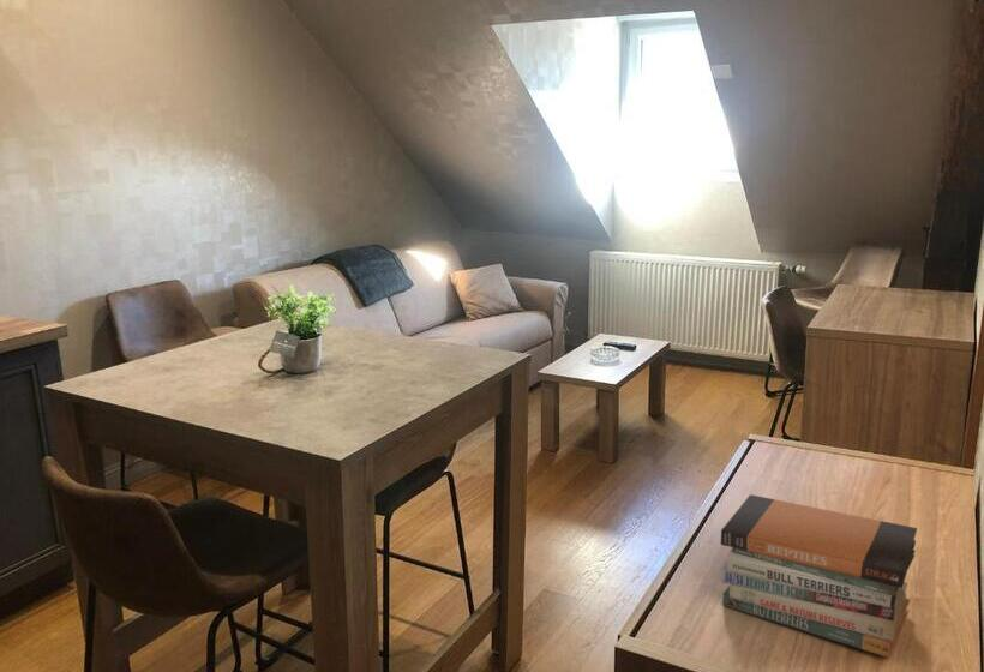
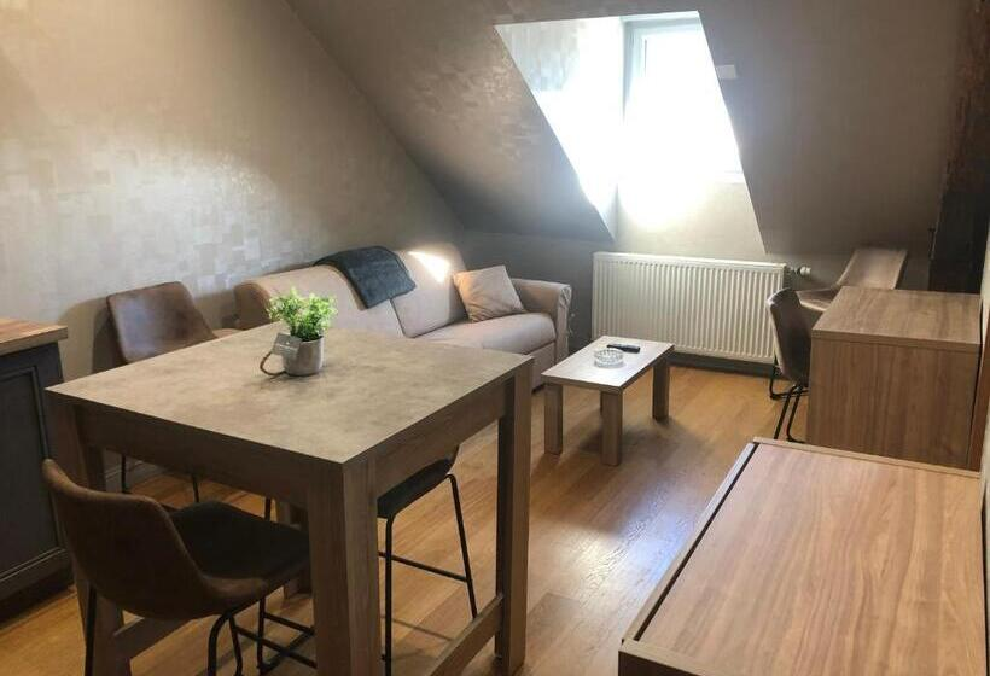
- book stack (814, 568)
